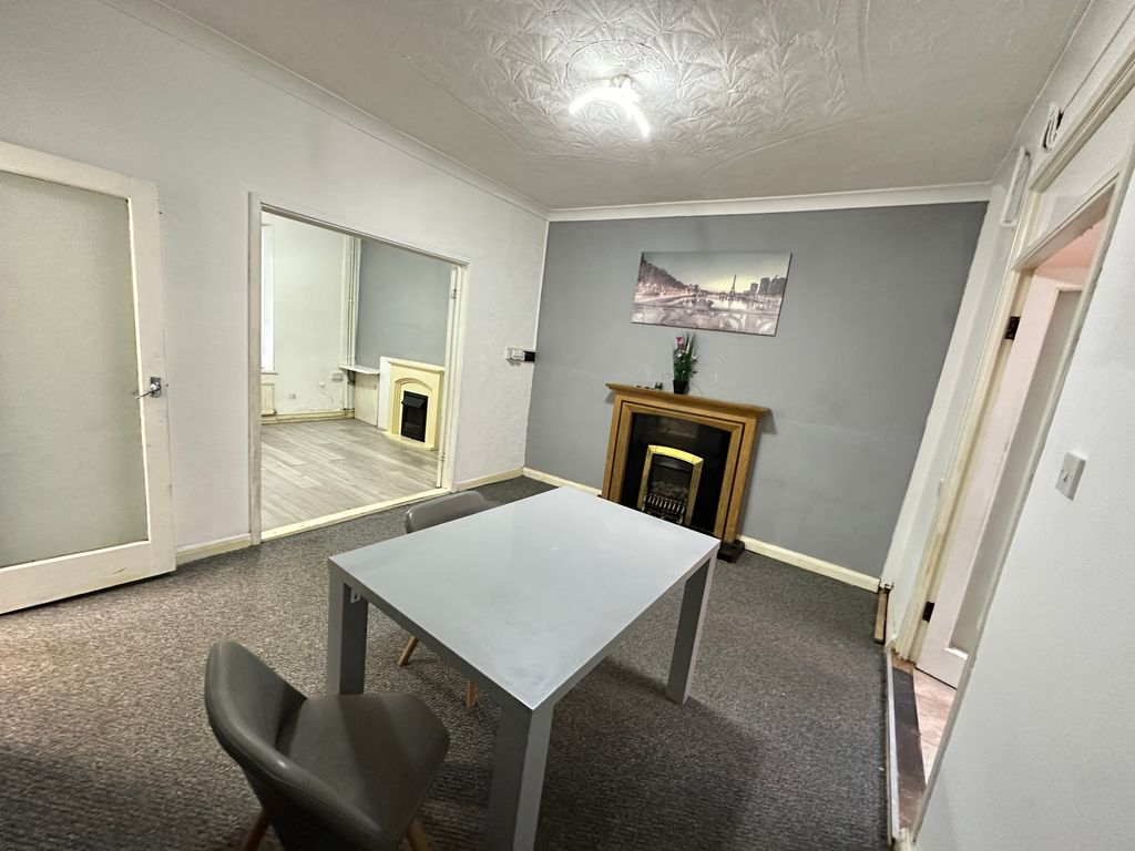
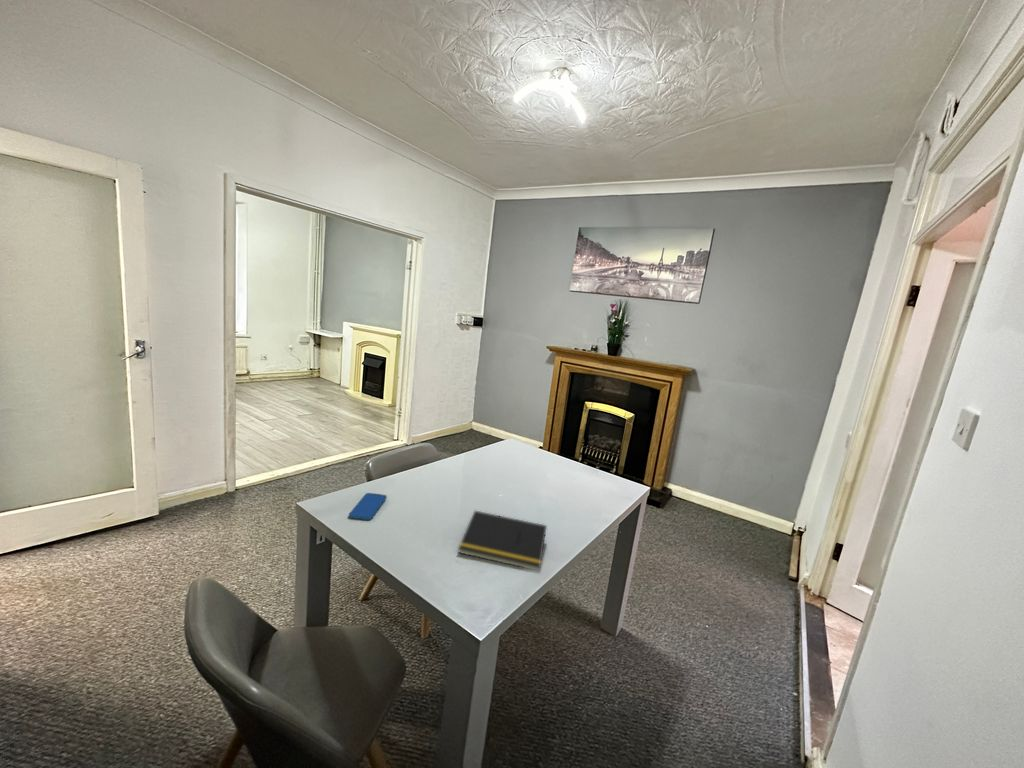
+ smartphone (368, 505)
+ notepad (504, 538)
